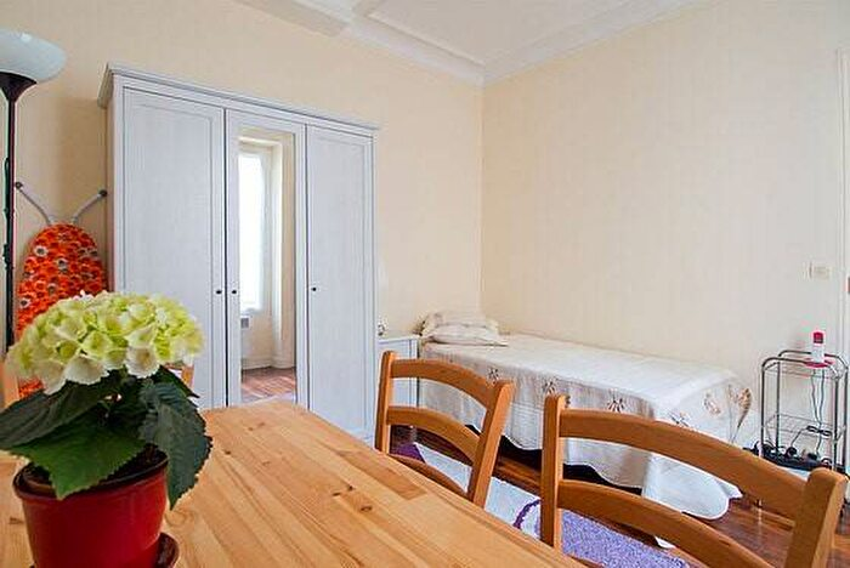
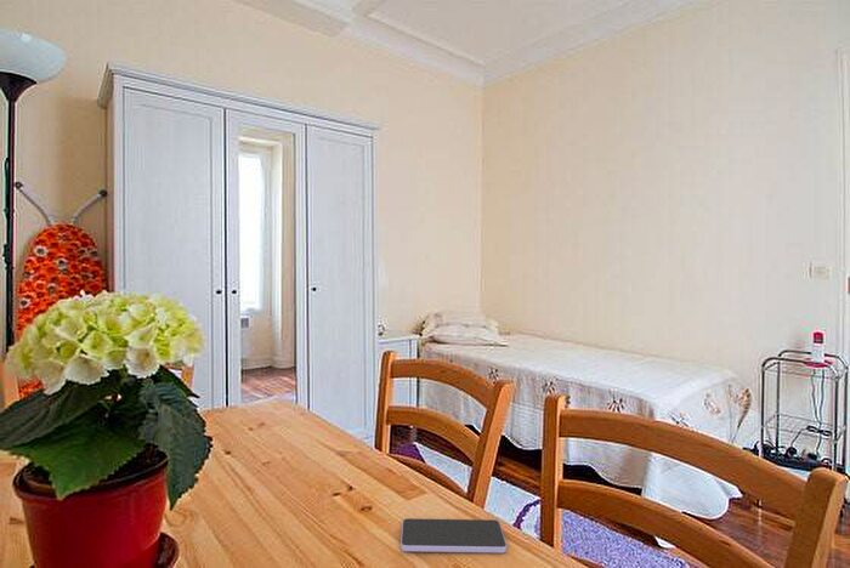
+ smartphone (452, 534)
